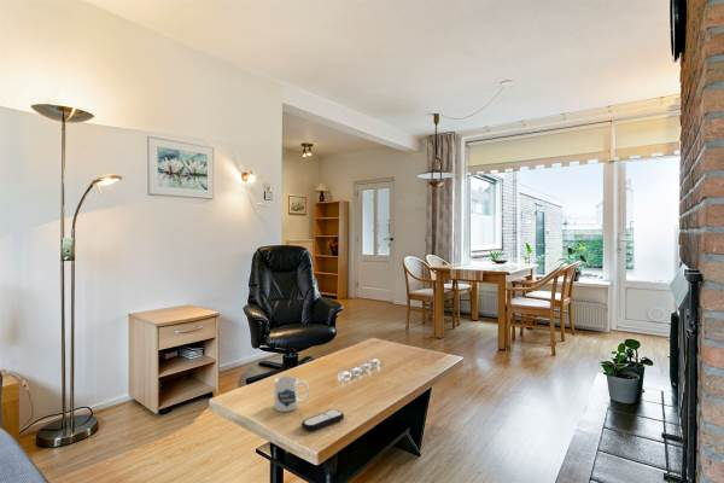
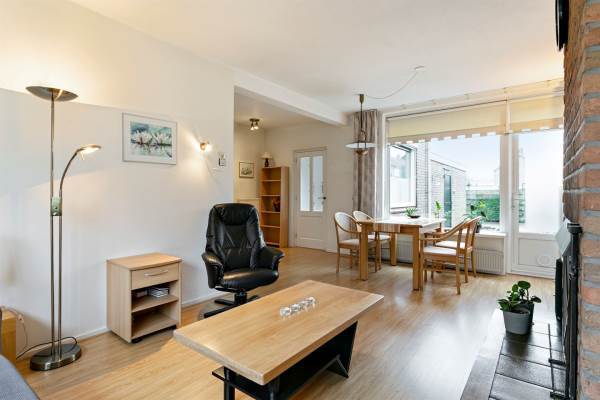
- remote control (322, 419)
- mug (290, 392)
